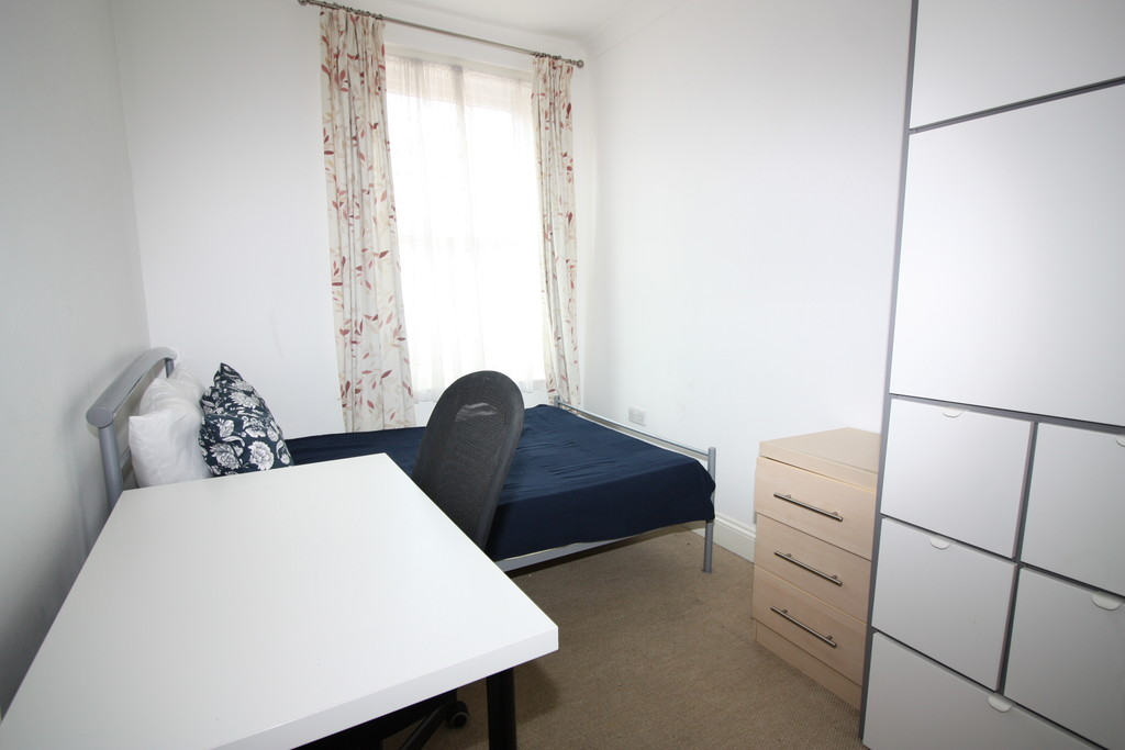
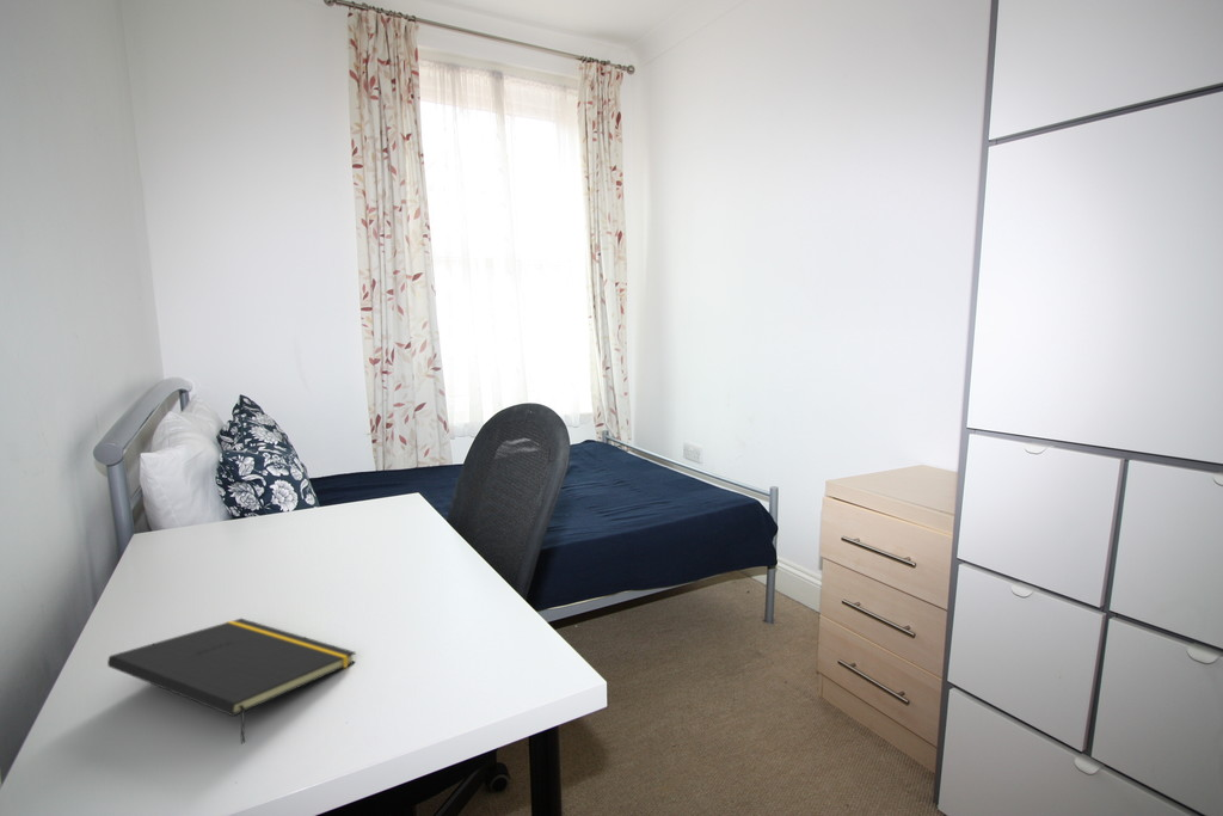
+ notepad (236, 659)
